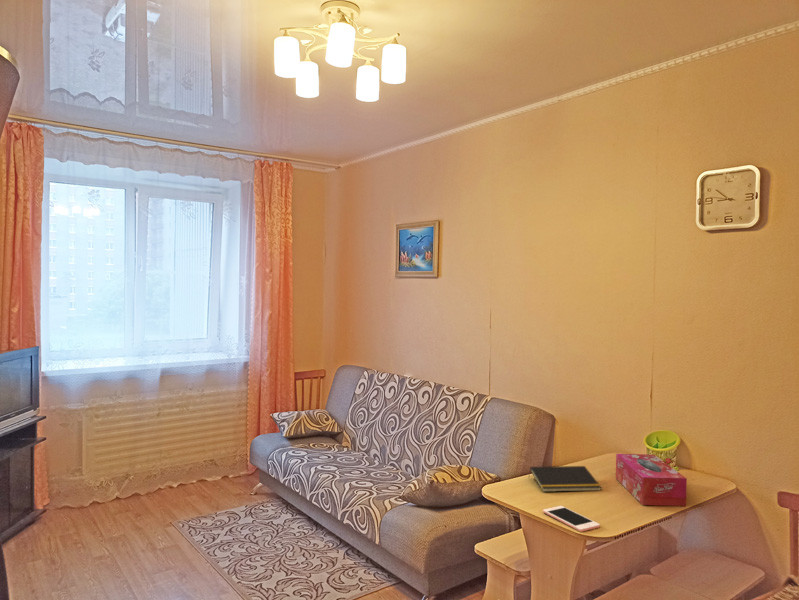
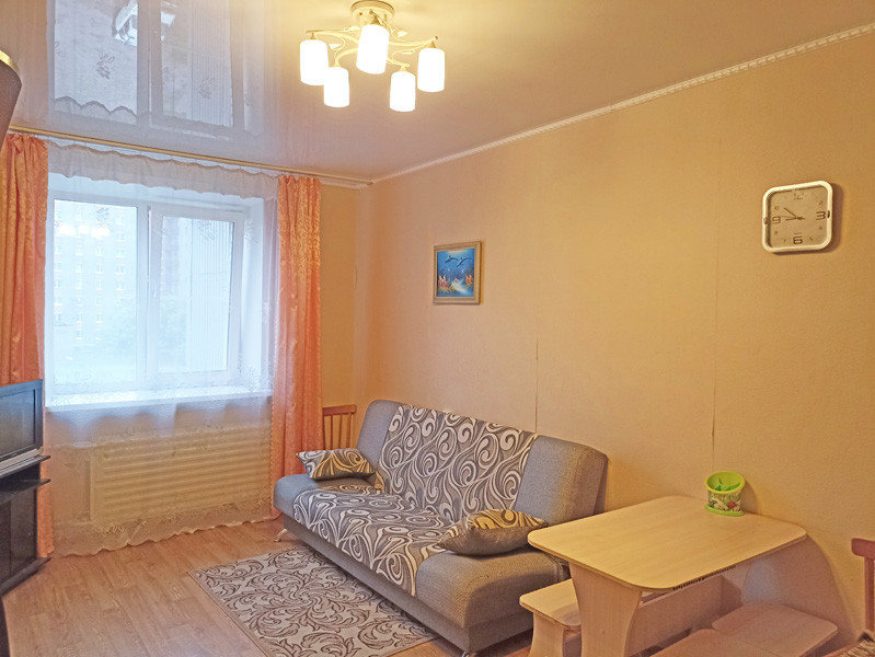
- tissue box (648, 478)
- notepad (564, 478)
- cell phone (570, 518)
